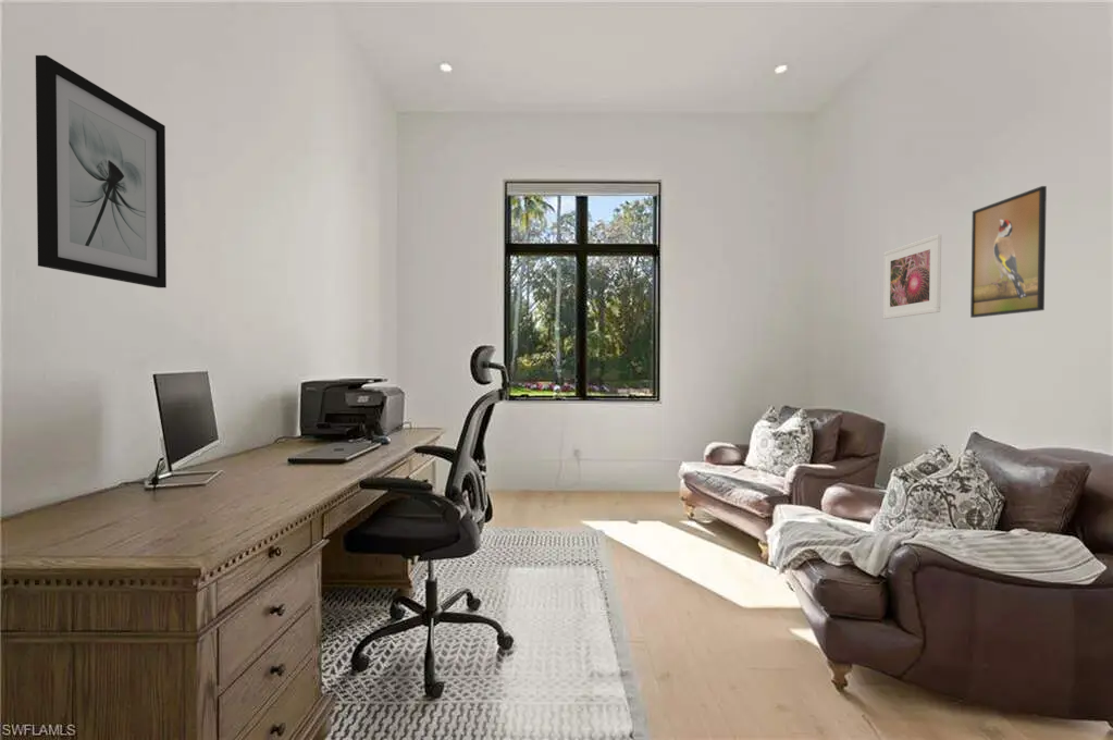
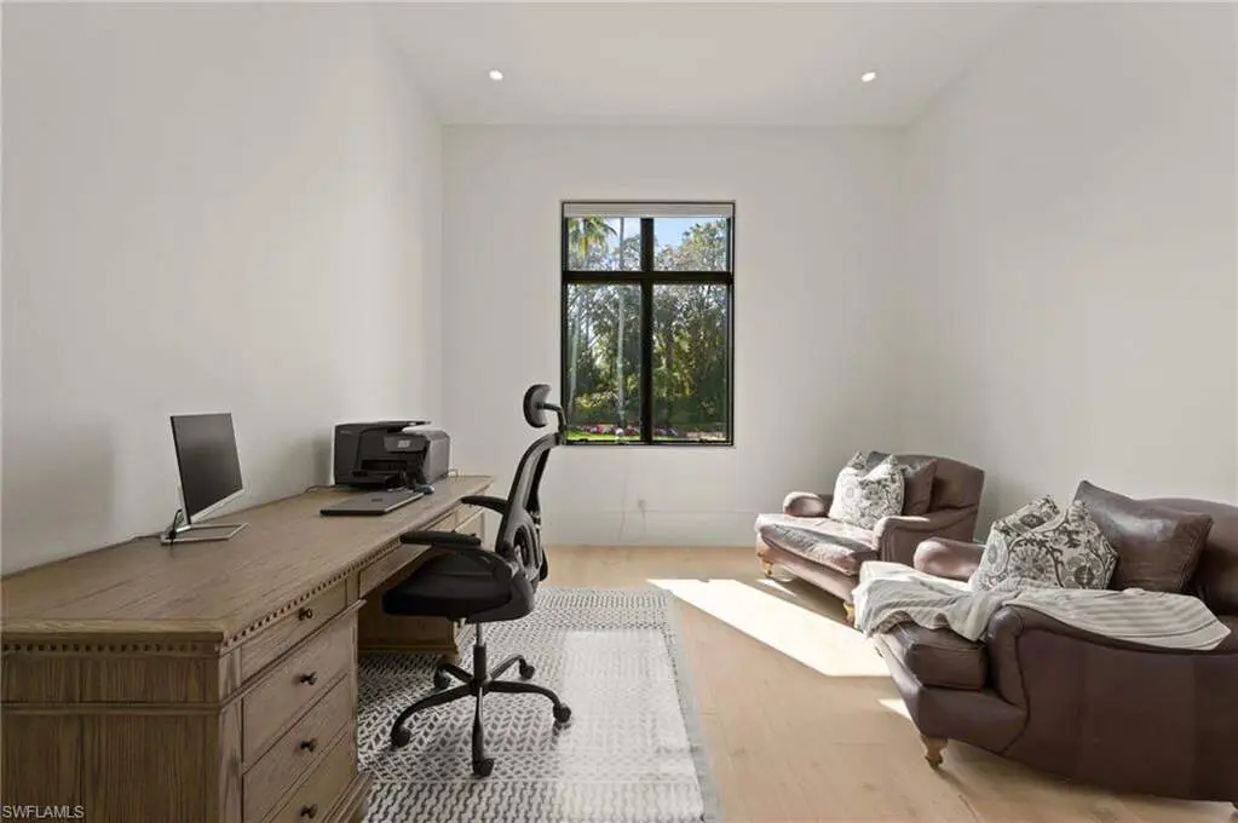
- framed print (910, 280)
- wall art (109, 186)
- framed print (1005, 257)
